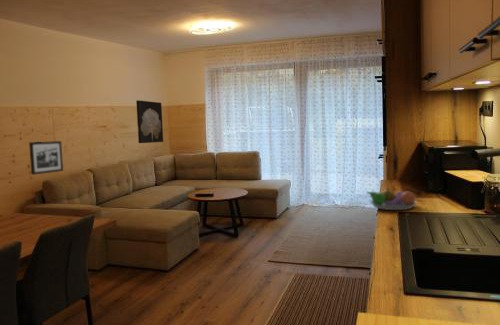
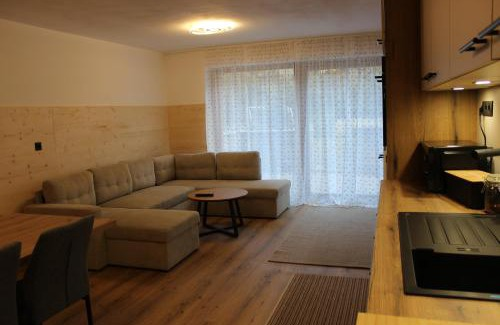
- wall art (150, 122)
- picture frame (46, 157)
- fruit bowl (391, 197)
